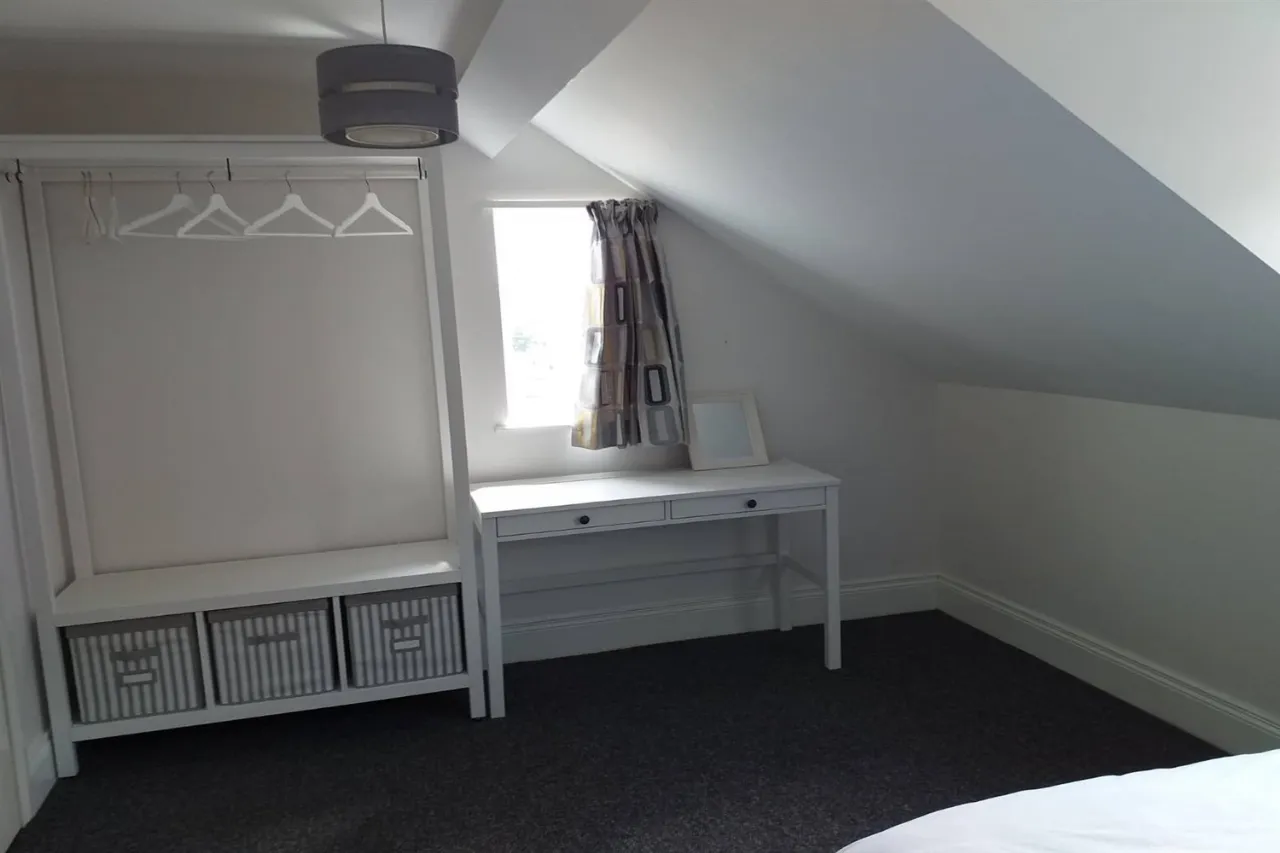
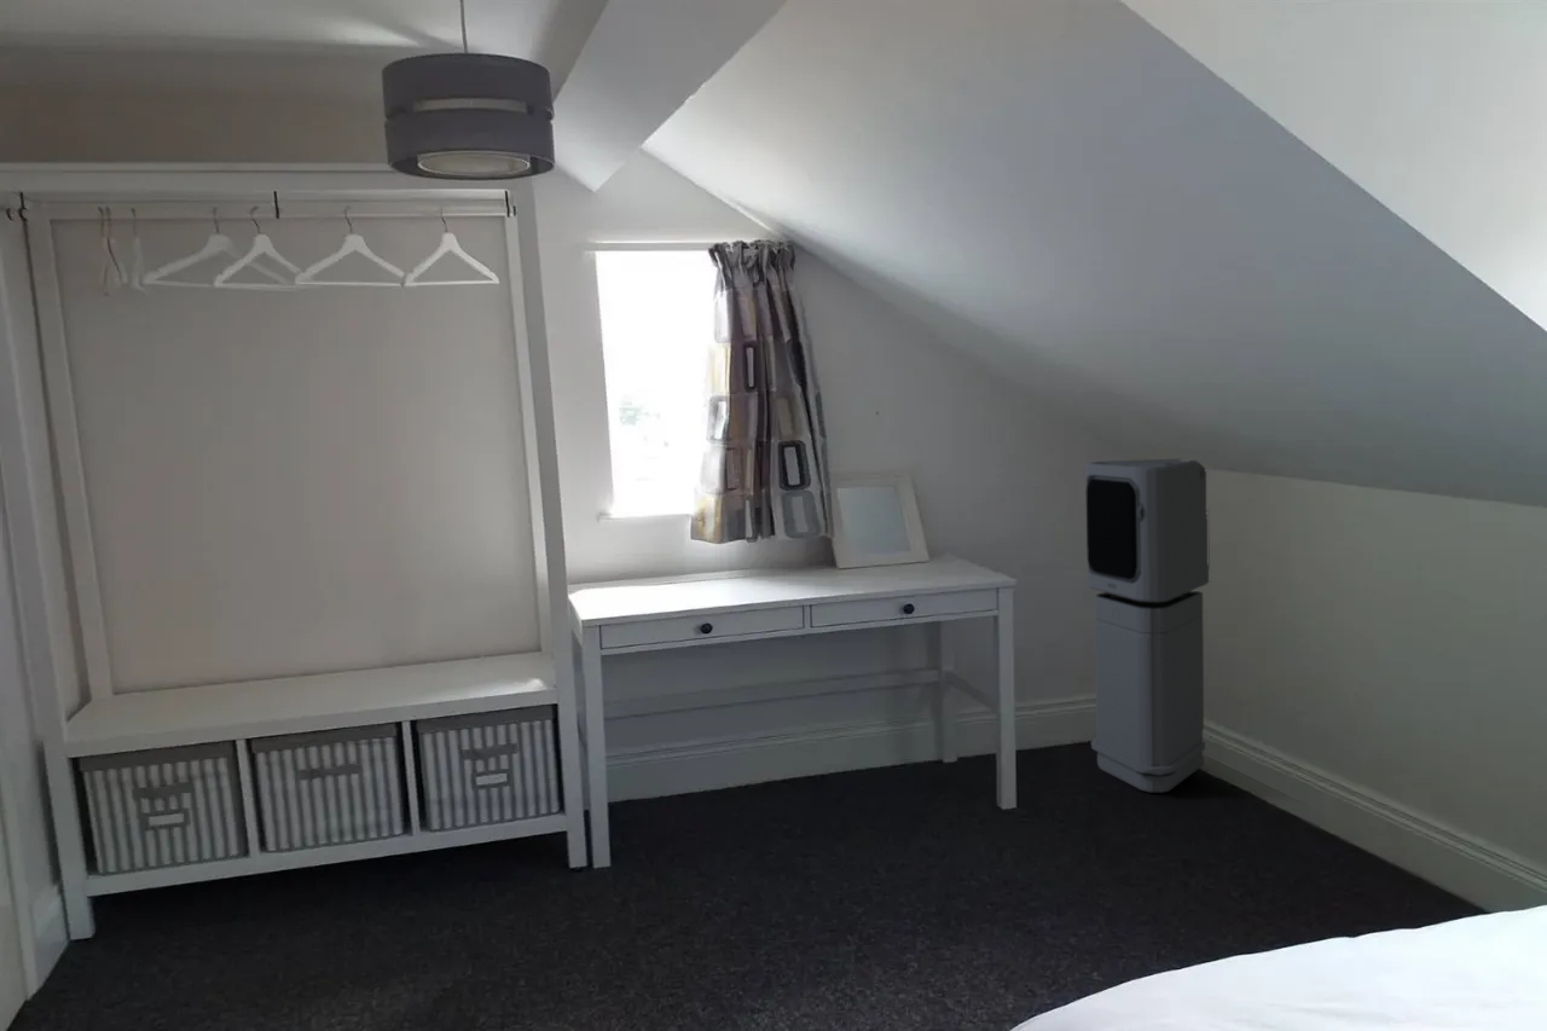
+ air purifier (1159, 619)
